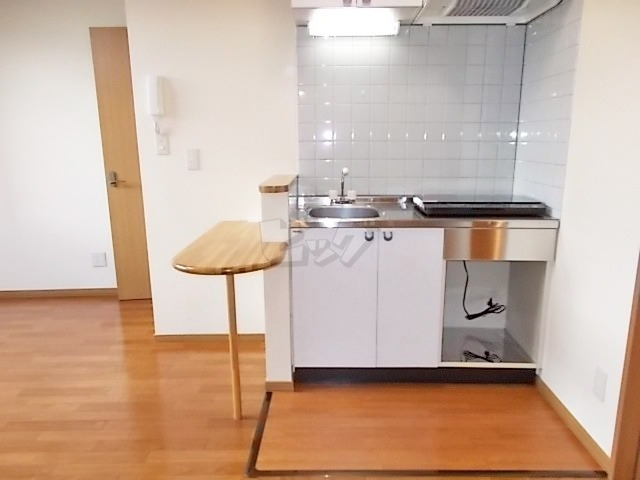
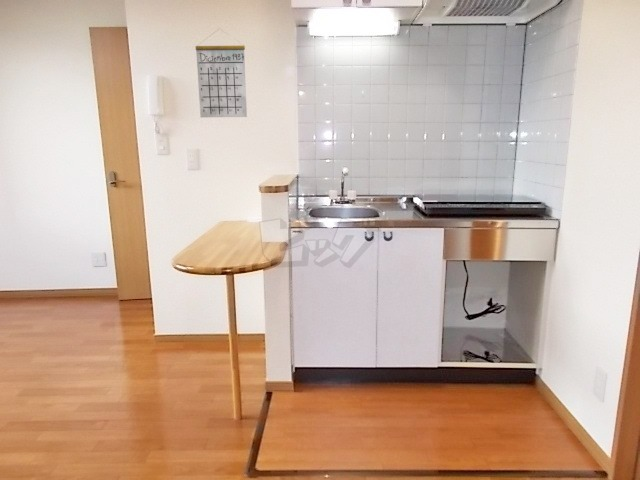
+ calendar (221, 73)
